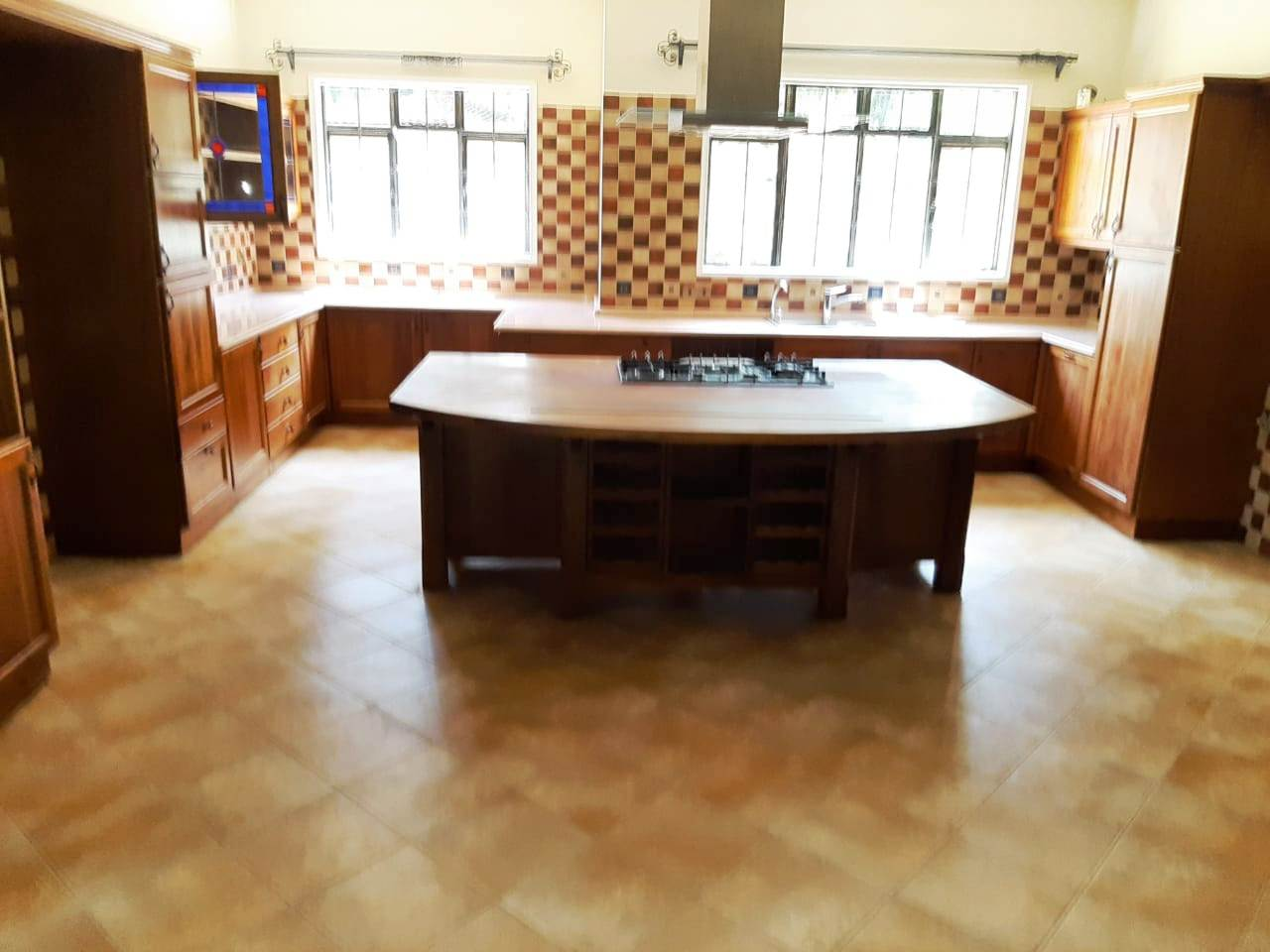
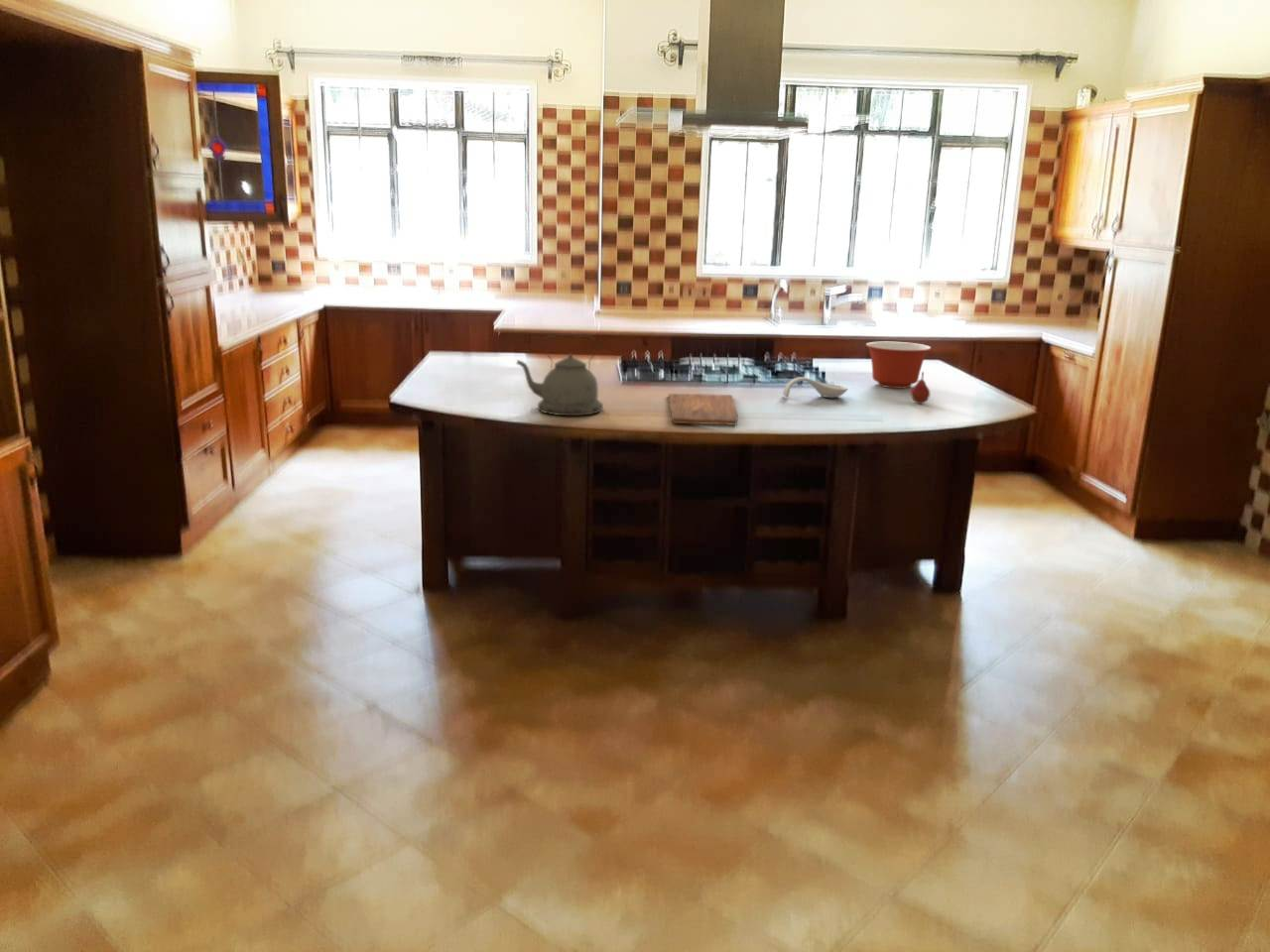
+ spoon rest (816, 387)
+ kettle (566, 373)
+ cutting board (702, 408)
+ fruit (921, 387)
+ mixing bowl (896, 365)
